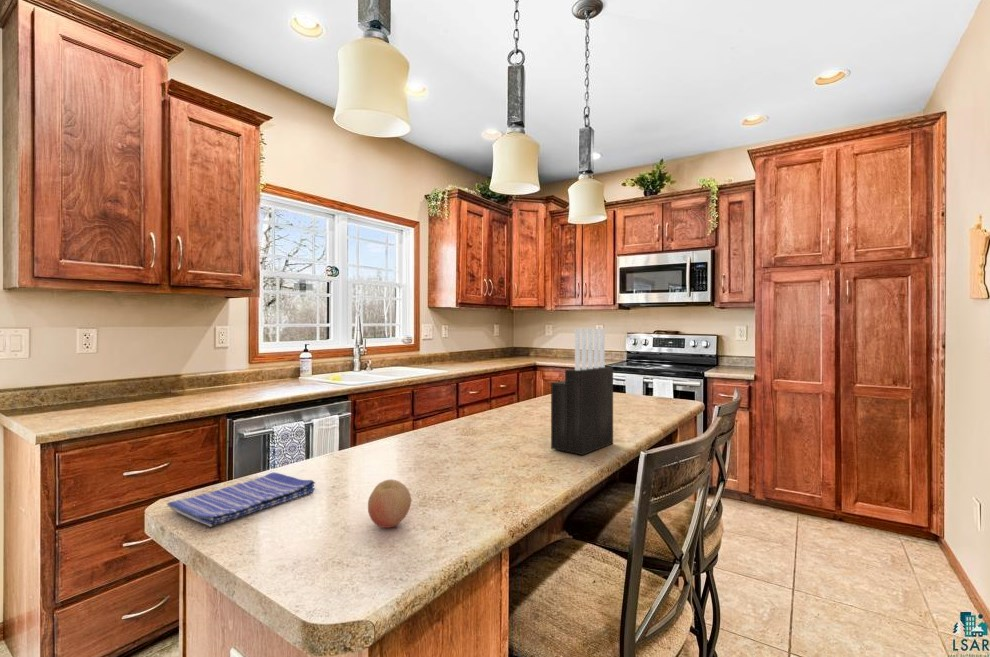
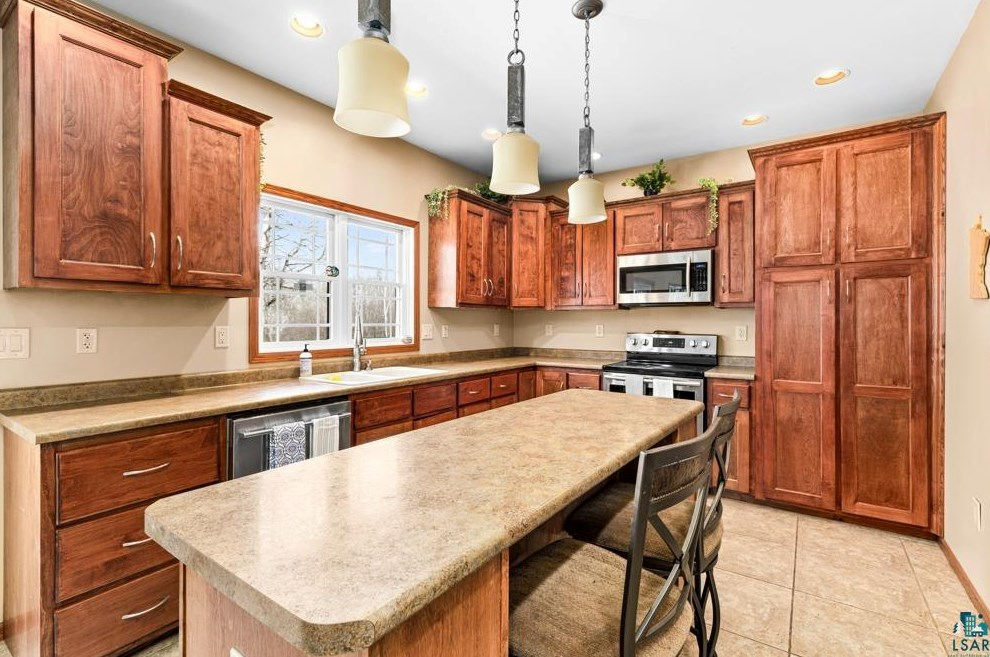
- dish towel (246, 494)
- knife block (579, 387)
- fruit (389, 503)
